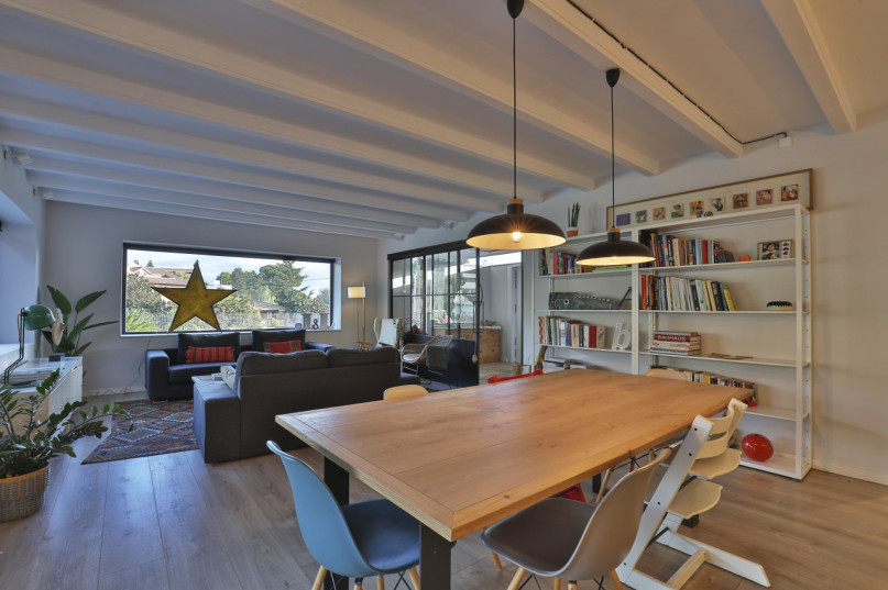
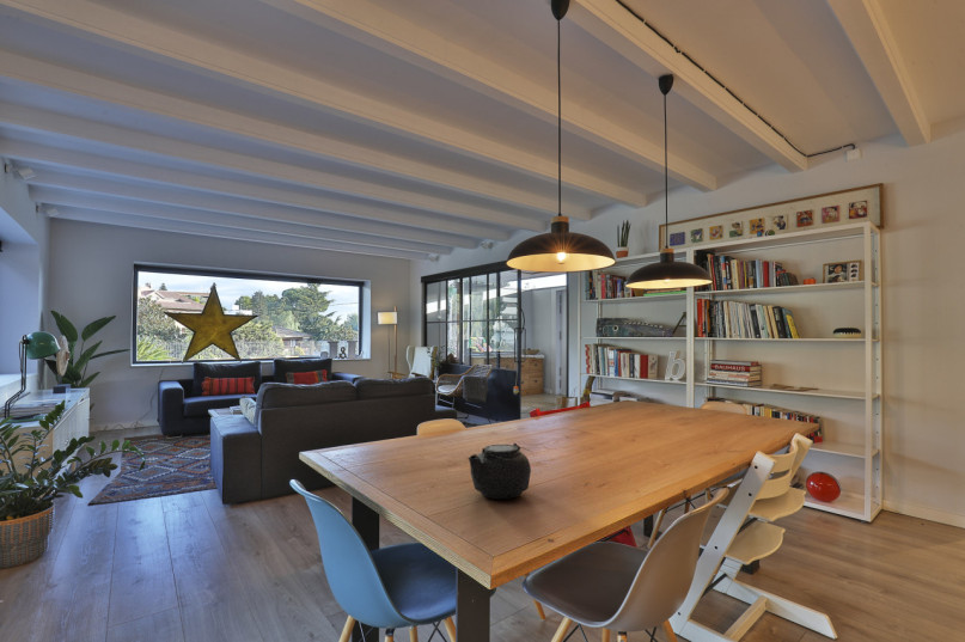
+ teapot (496, 471)
